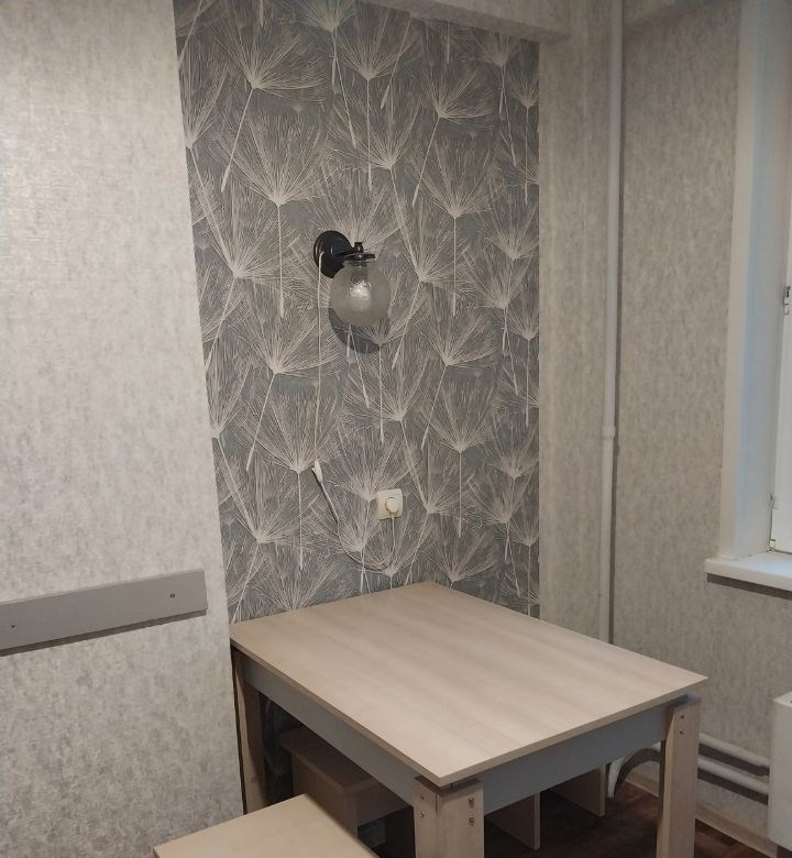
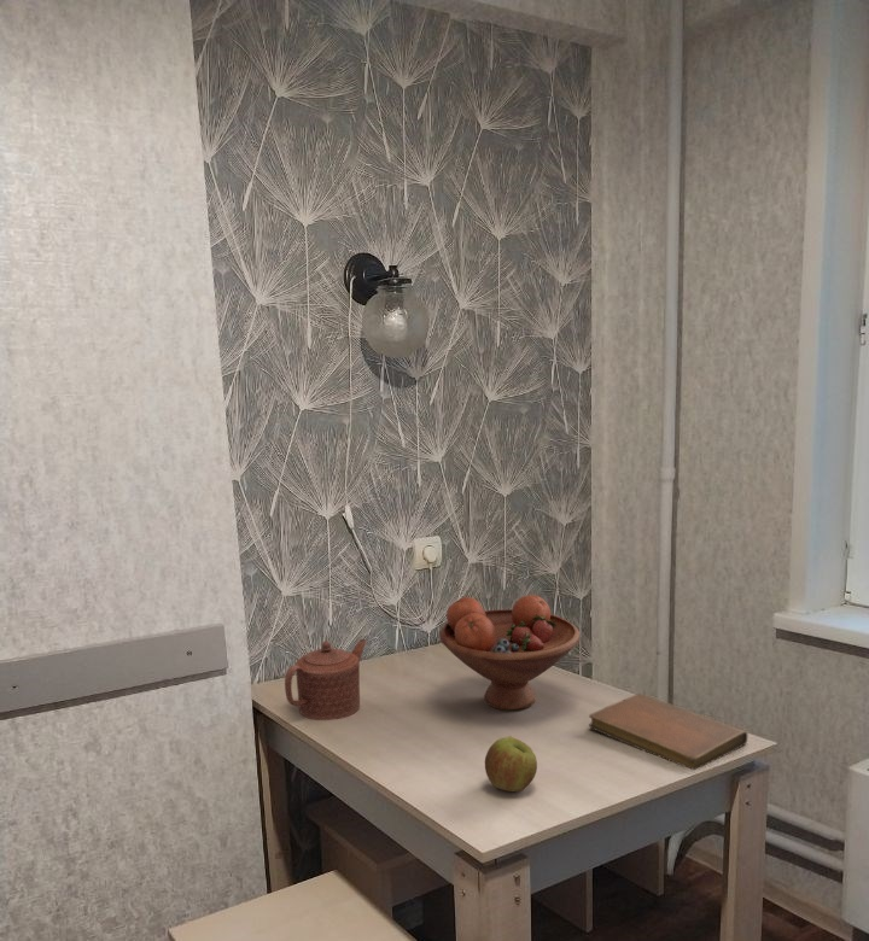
+ notebook (665, 729)
+ apple (511, 764)
+ fruit bowl (509, 651)
+ teapot (328, 673)
